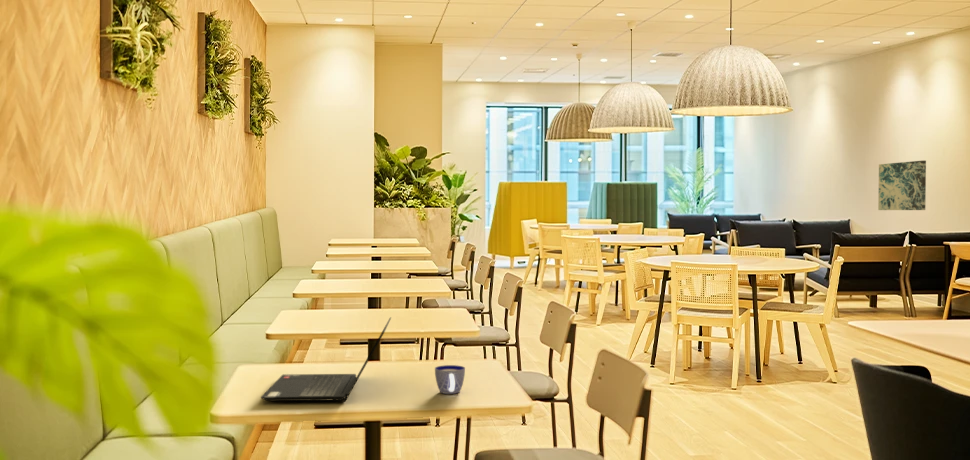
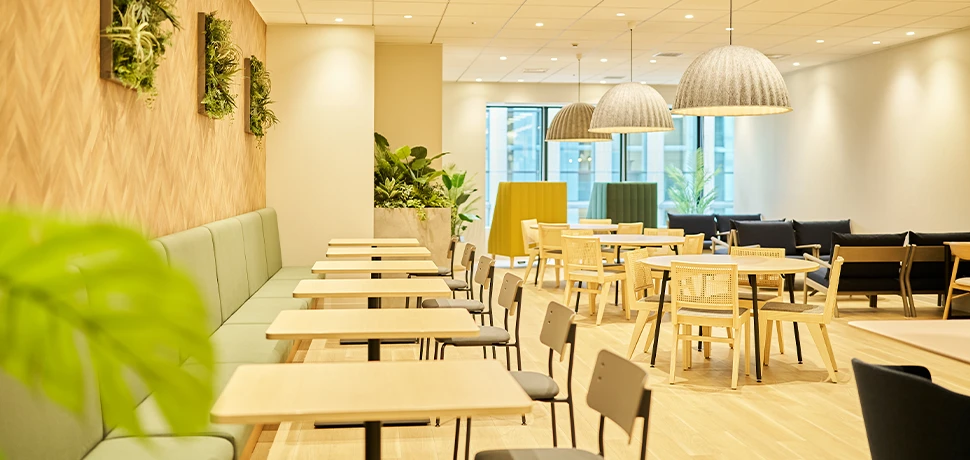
- cup (450, 380)
- laptop computer (330, 374)
- wall art (901, 186)
